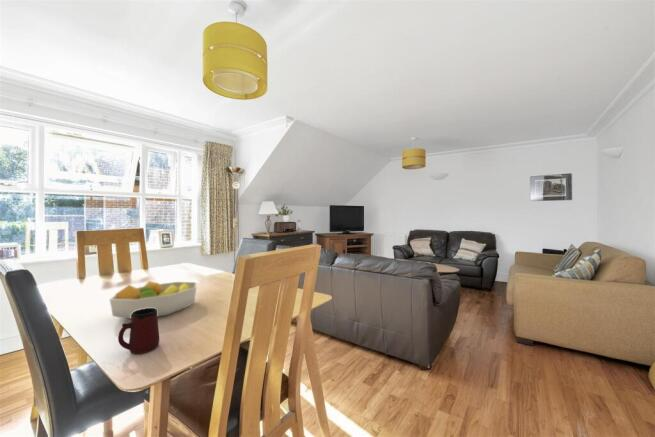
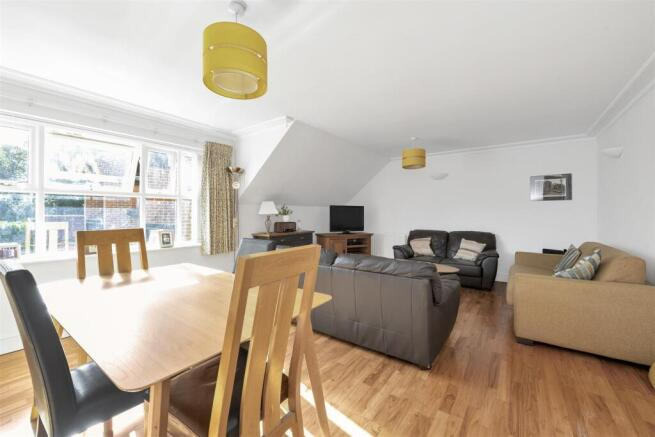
- fruit bowl (158, 295)
- mug (139, 331)
